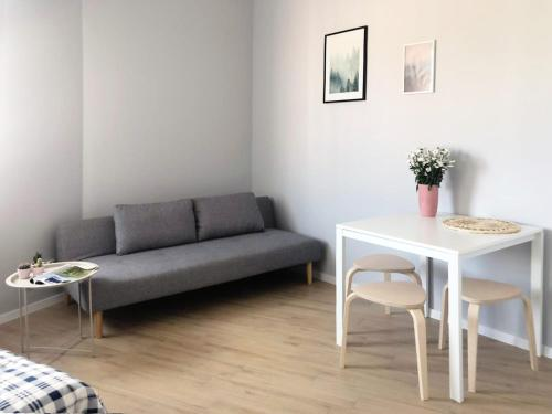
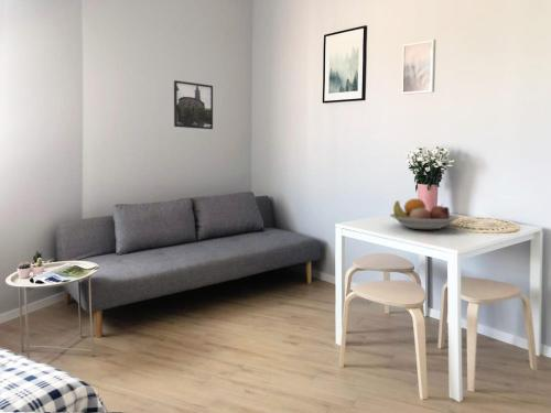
+ fruit bowl (423, 213)
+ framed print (193, 105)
